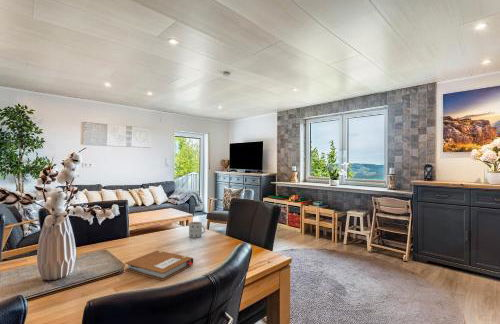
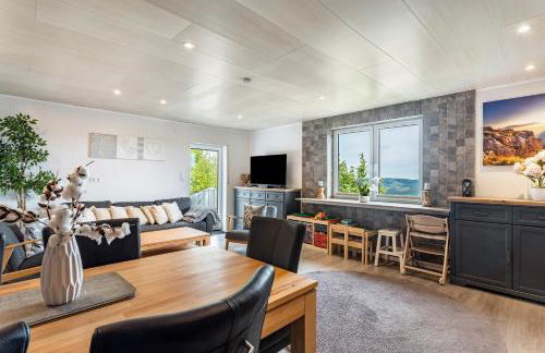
- notebook (161, 263)
- mug (197, 229)
